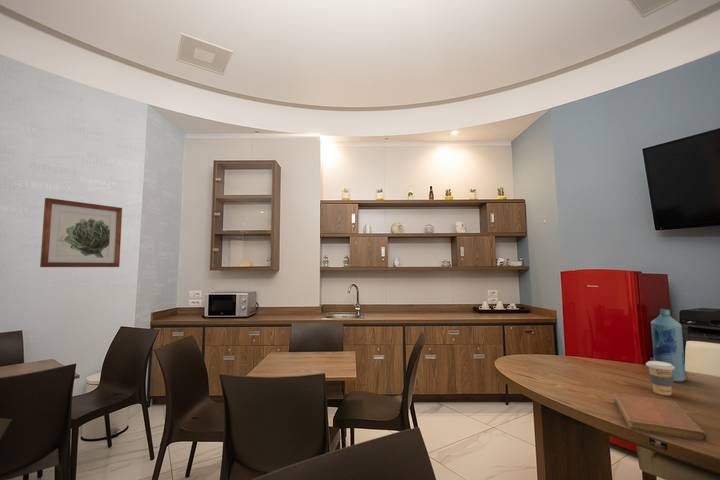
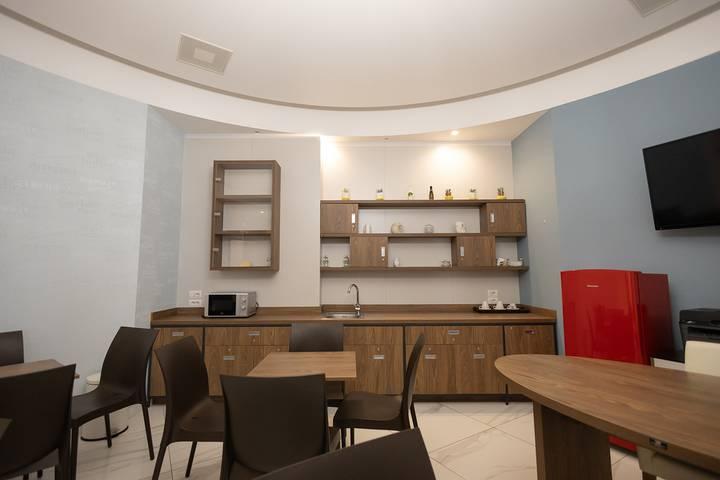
- coffee cup (661, 378)
- wall art (84, 235)
- notebook (654, 414)
- bottle (667, 343)
